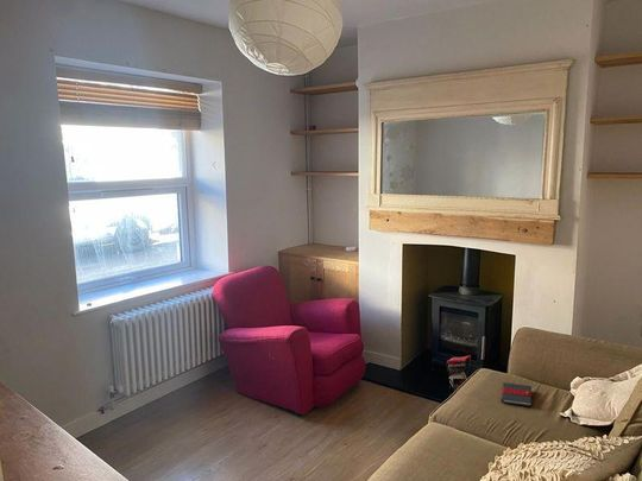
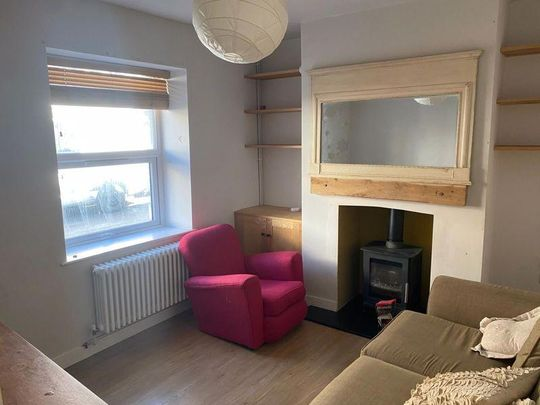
- book (516, 393)
